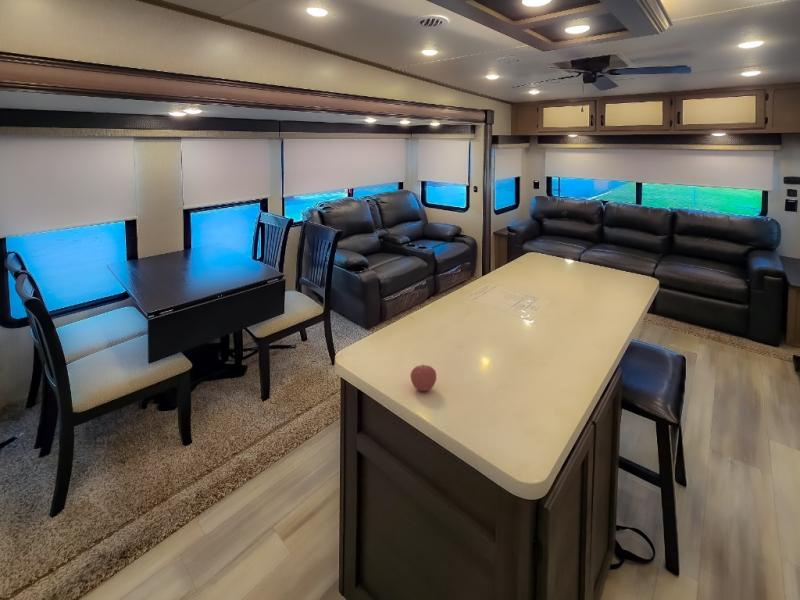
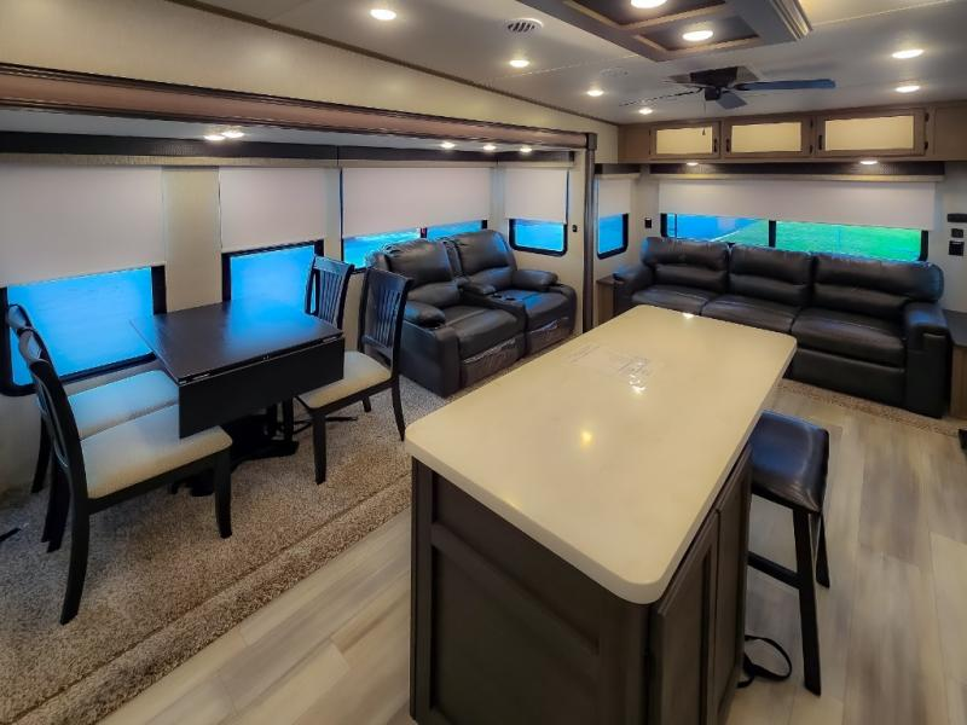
- apple (423, 377)
